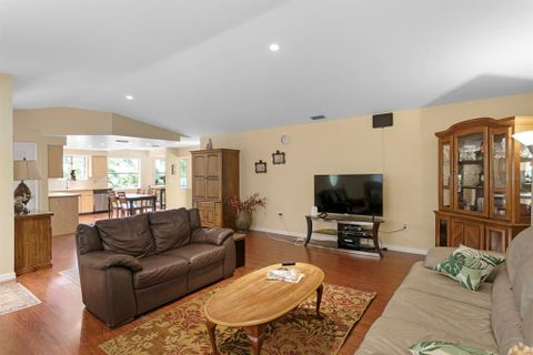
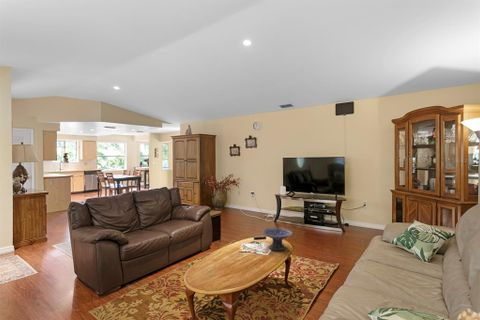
+ decorative bowl (277, 239)
